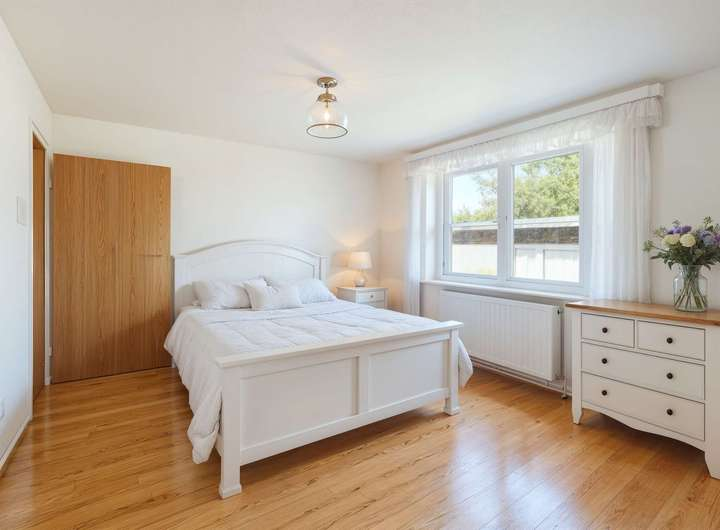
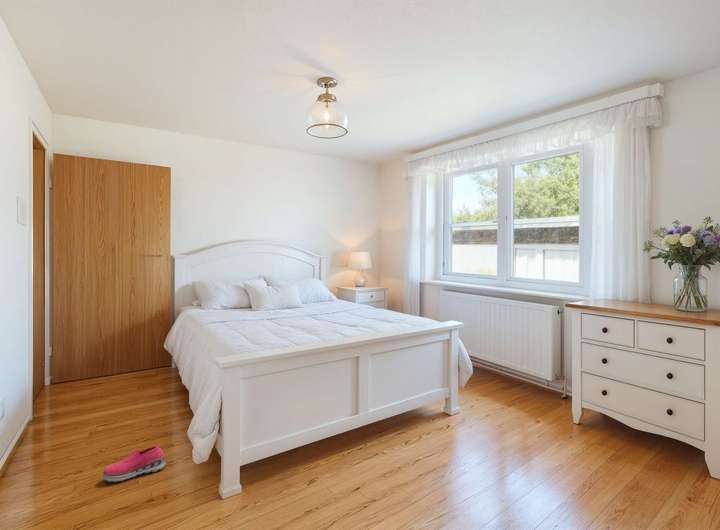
+ shoe (135, 461)
